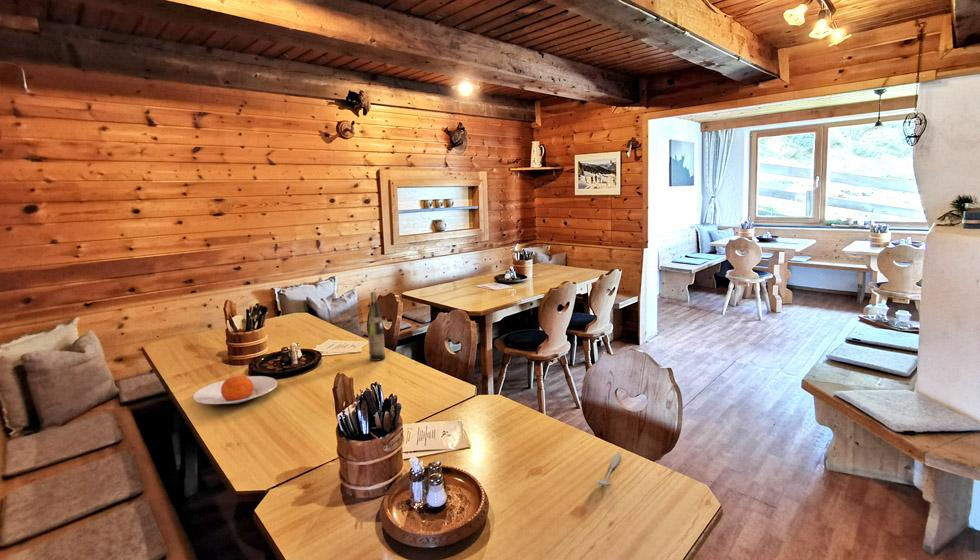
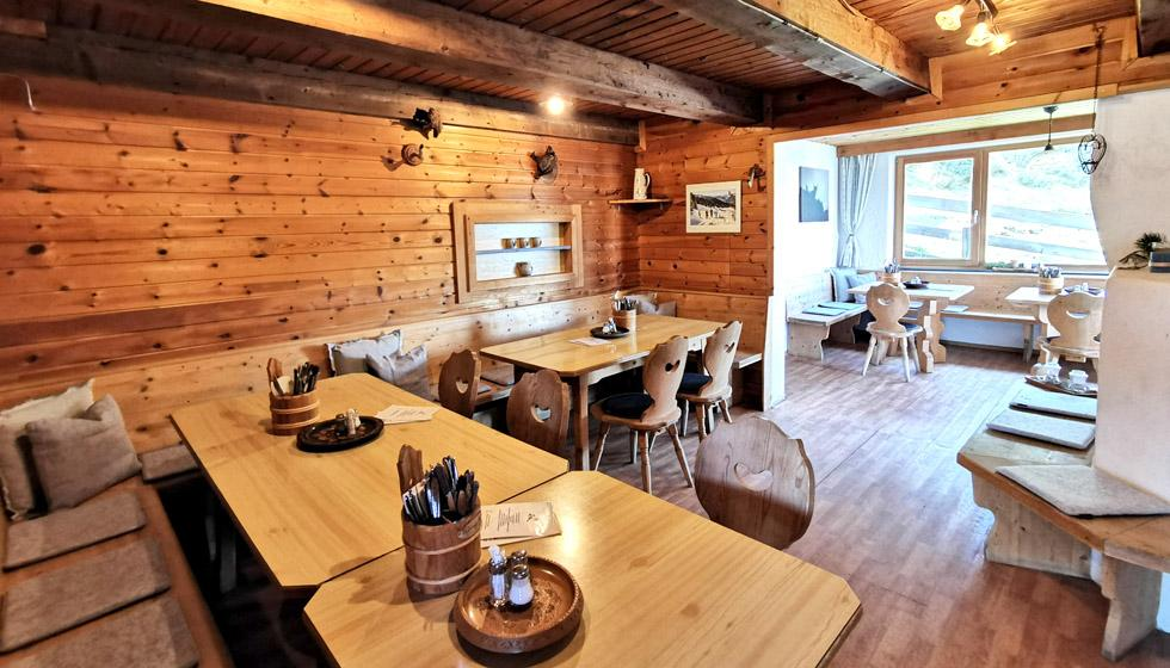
- plate (236, 386)
- spoon (610, 468)
- wine bottle (375, 325)
